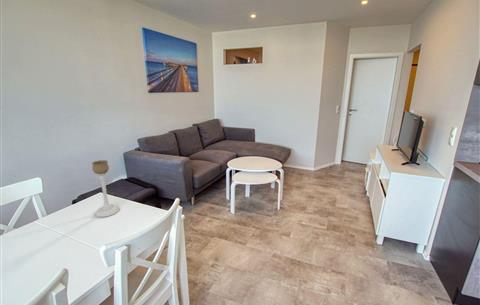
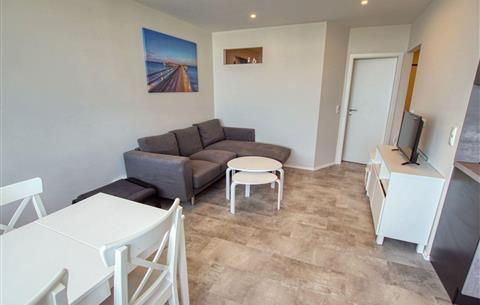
- candle holder (103, 187)
